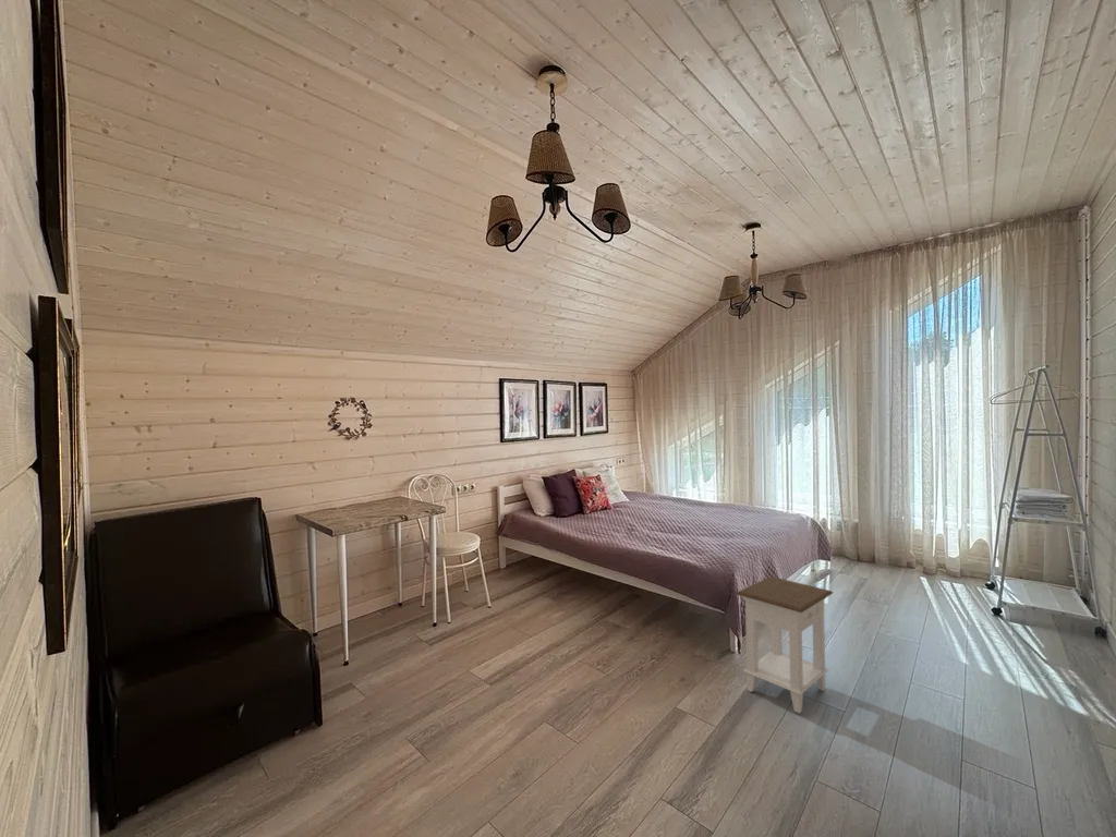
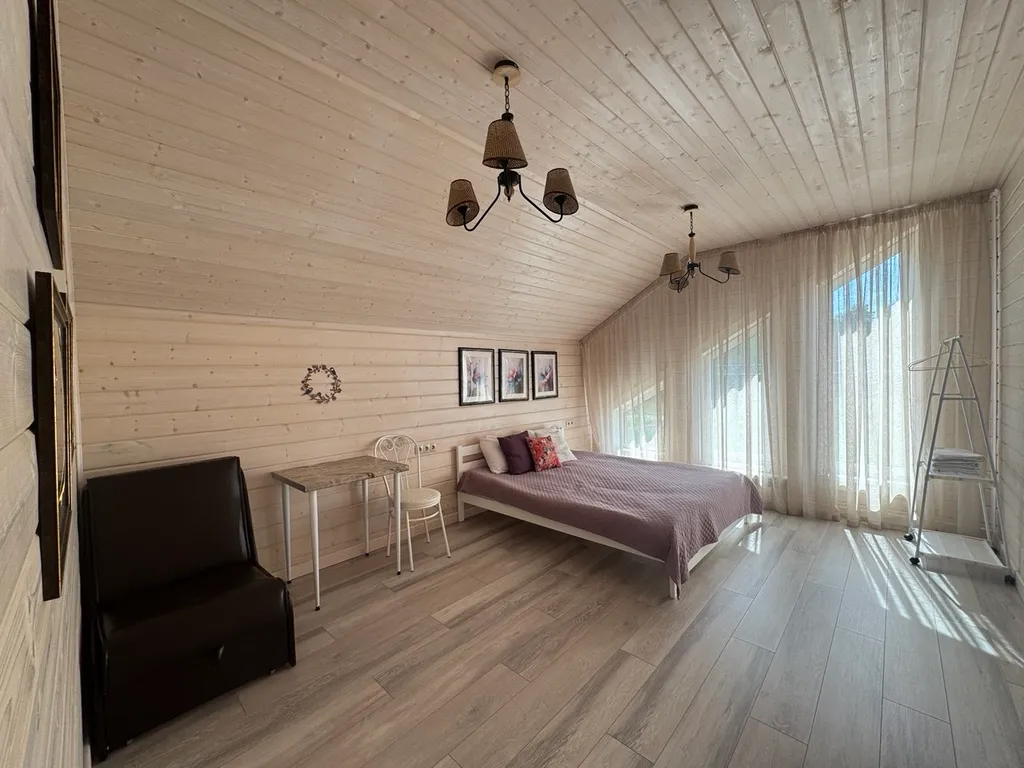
- nightstand (789, 640)
